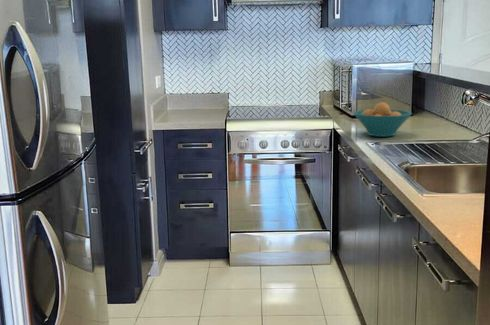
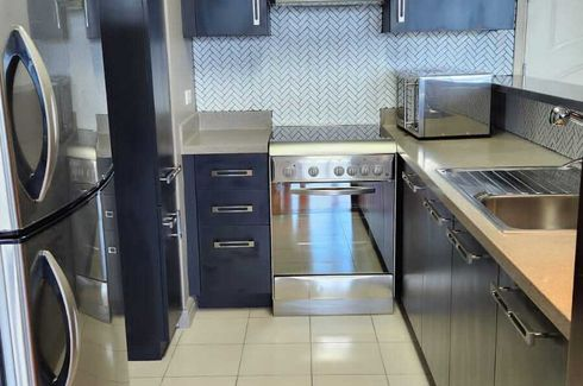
- fruit bowl (382, 118)
